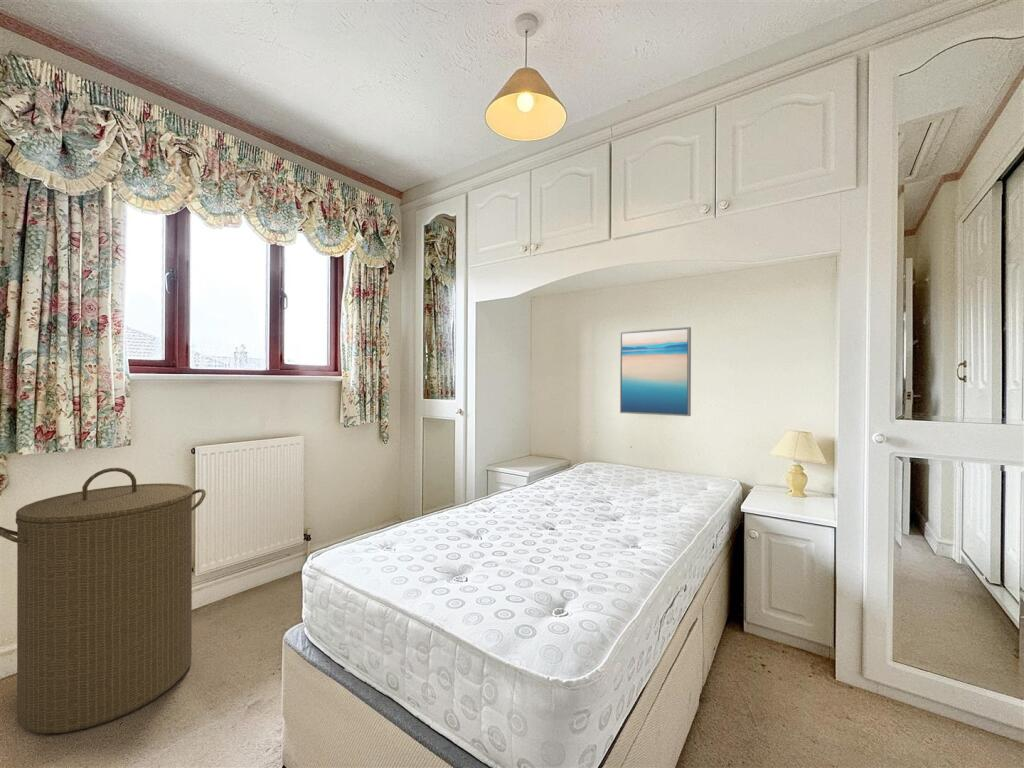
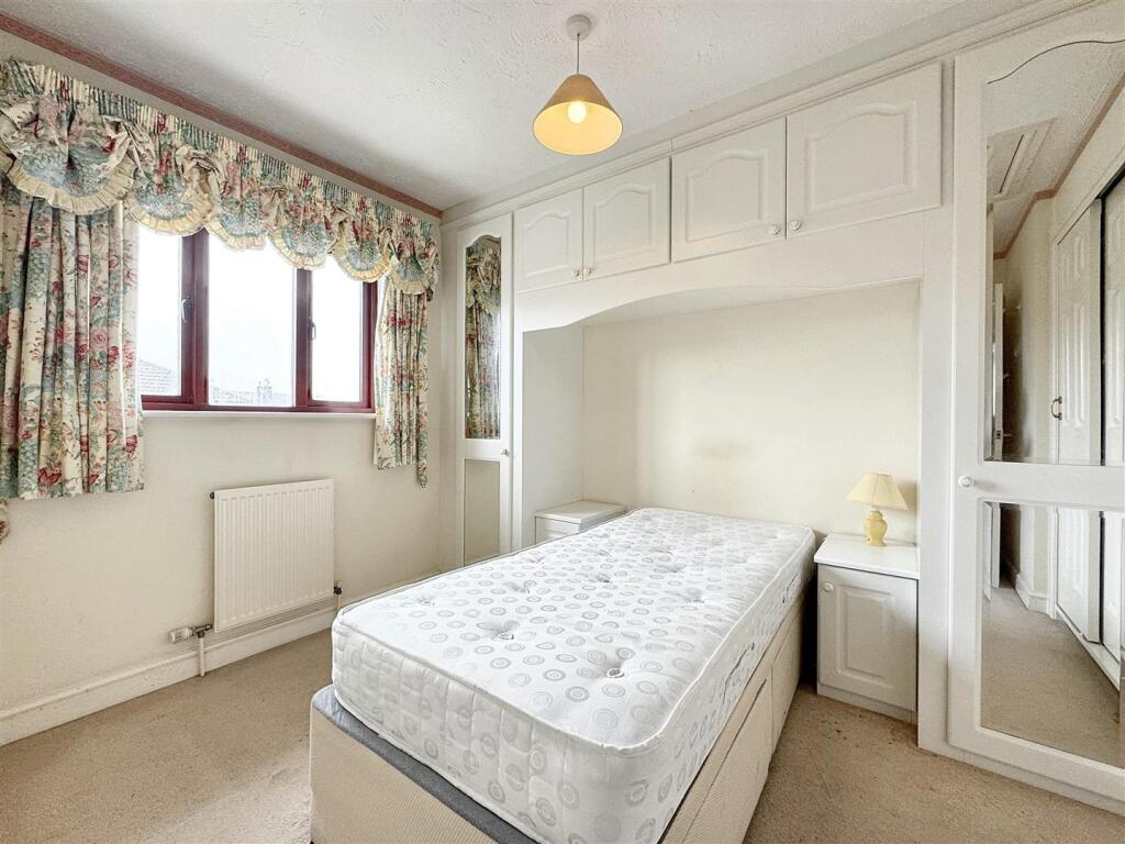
- laundry hamper (113, 576)
- wall art (653, 372)
